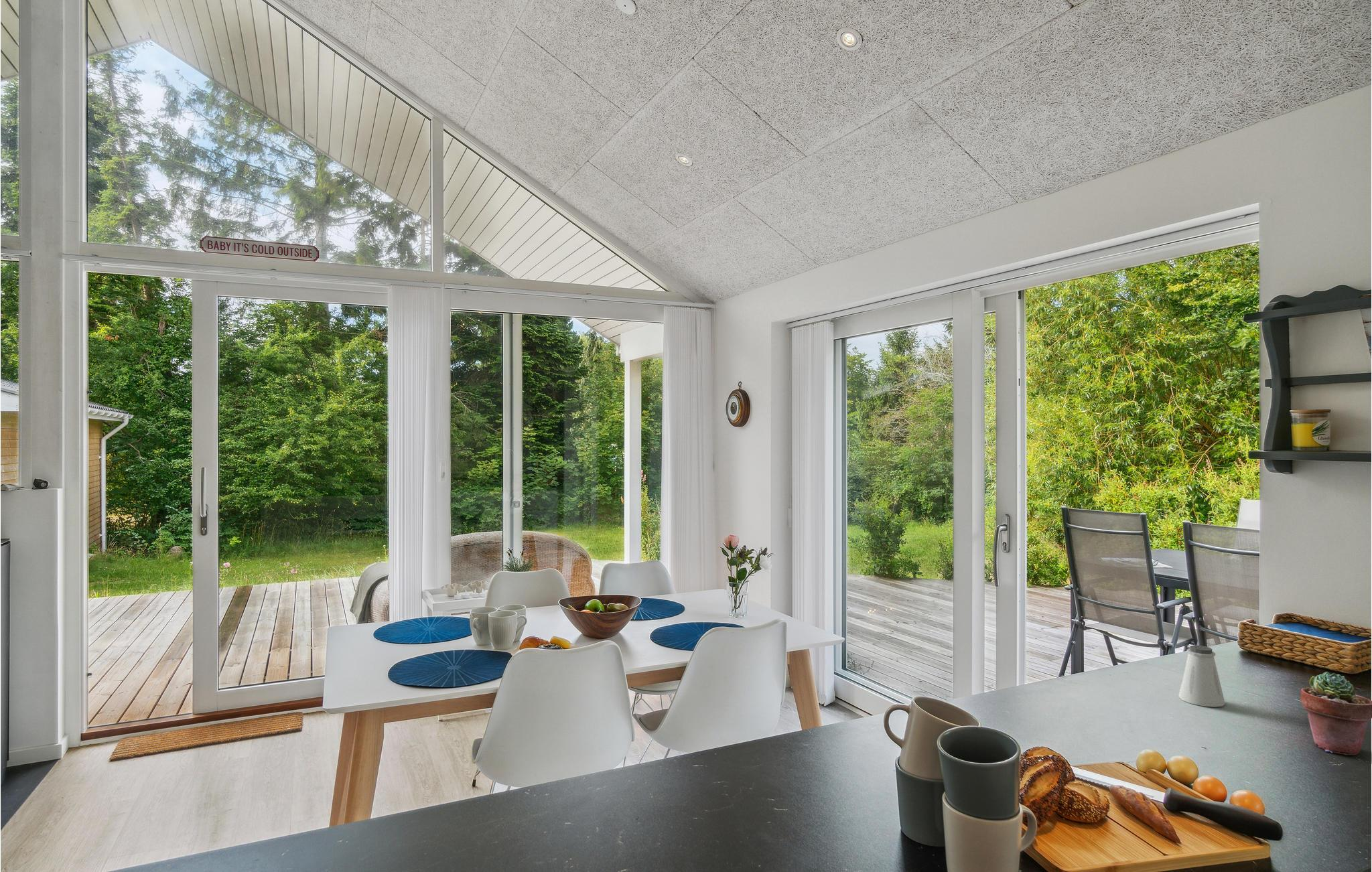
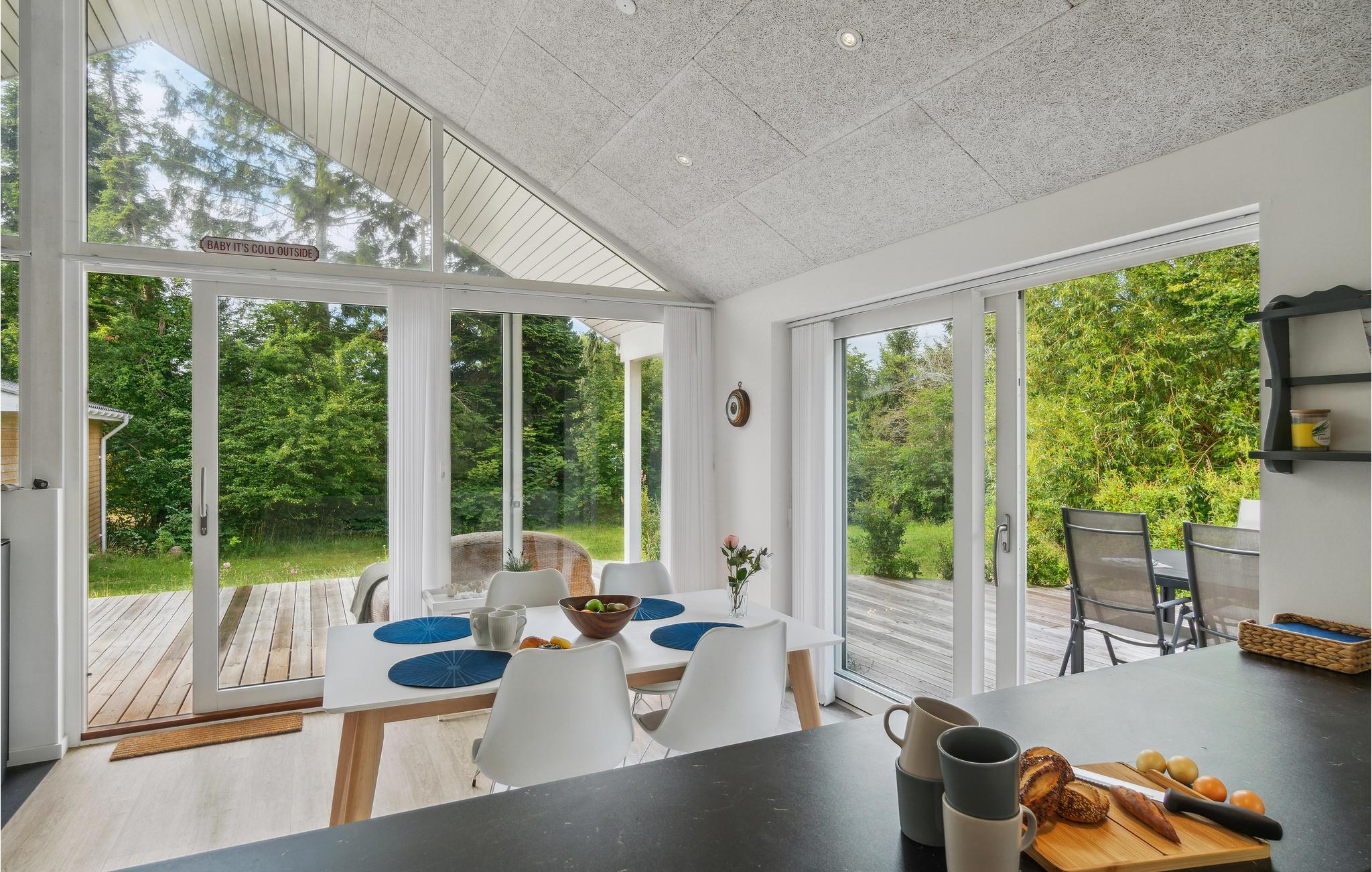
- saltshaker (1201, 674)
- potted succulent (1336, 711)
